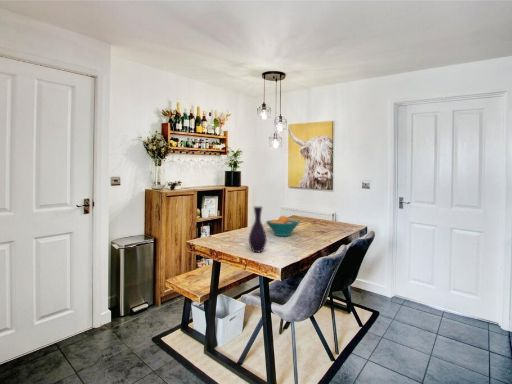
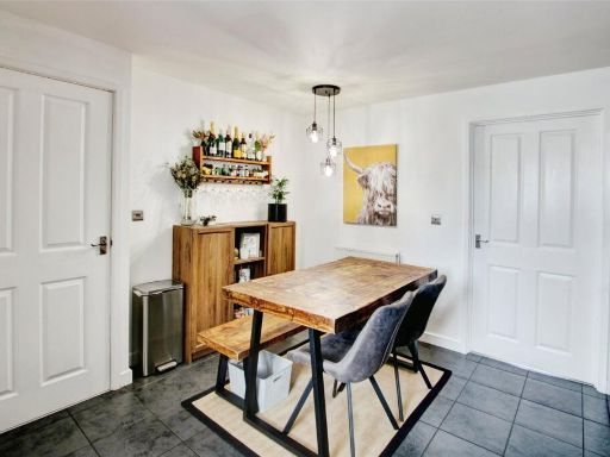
- fruit bowl (282, 225)
- vase (257, 229)
